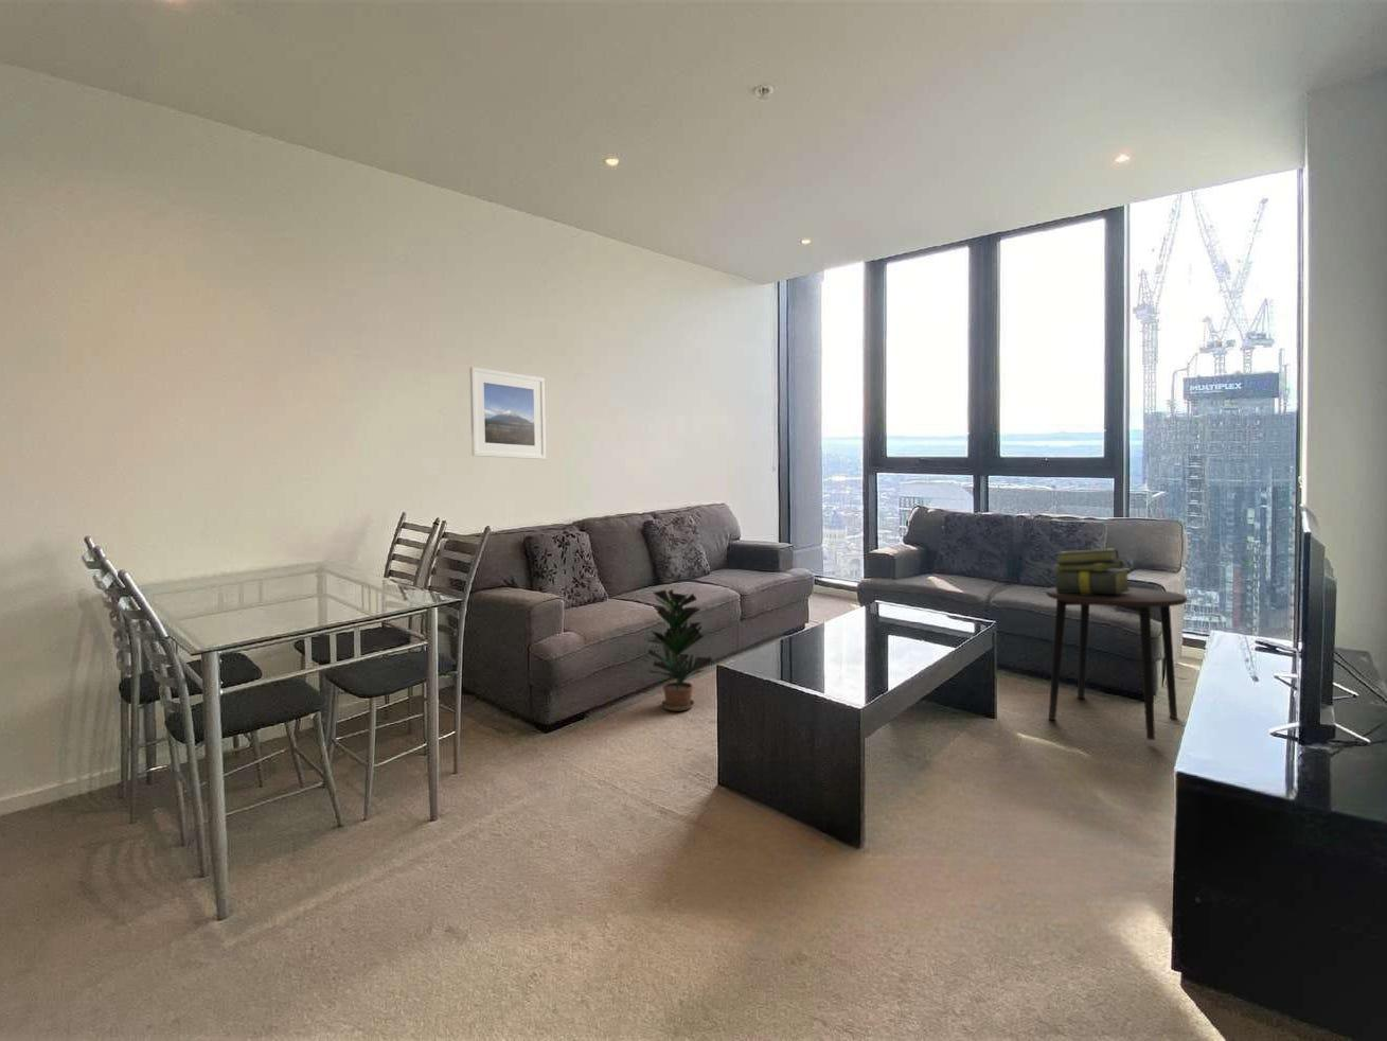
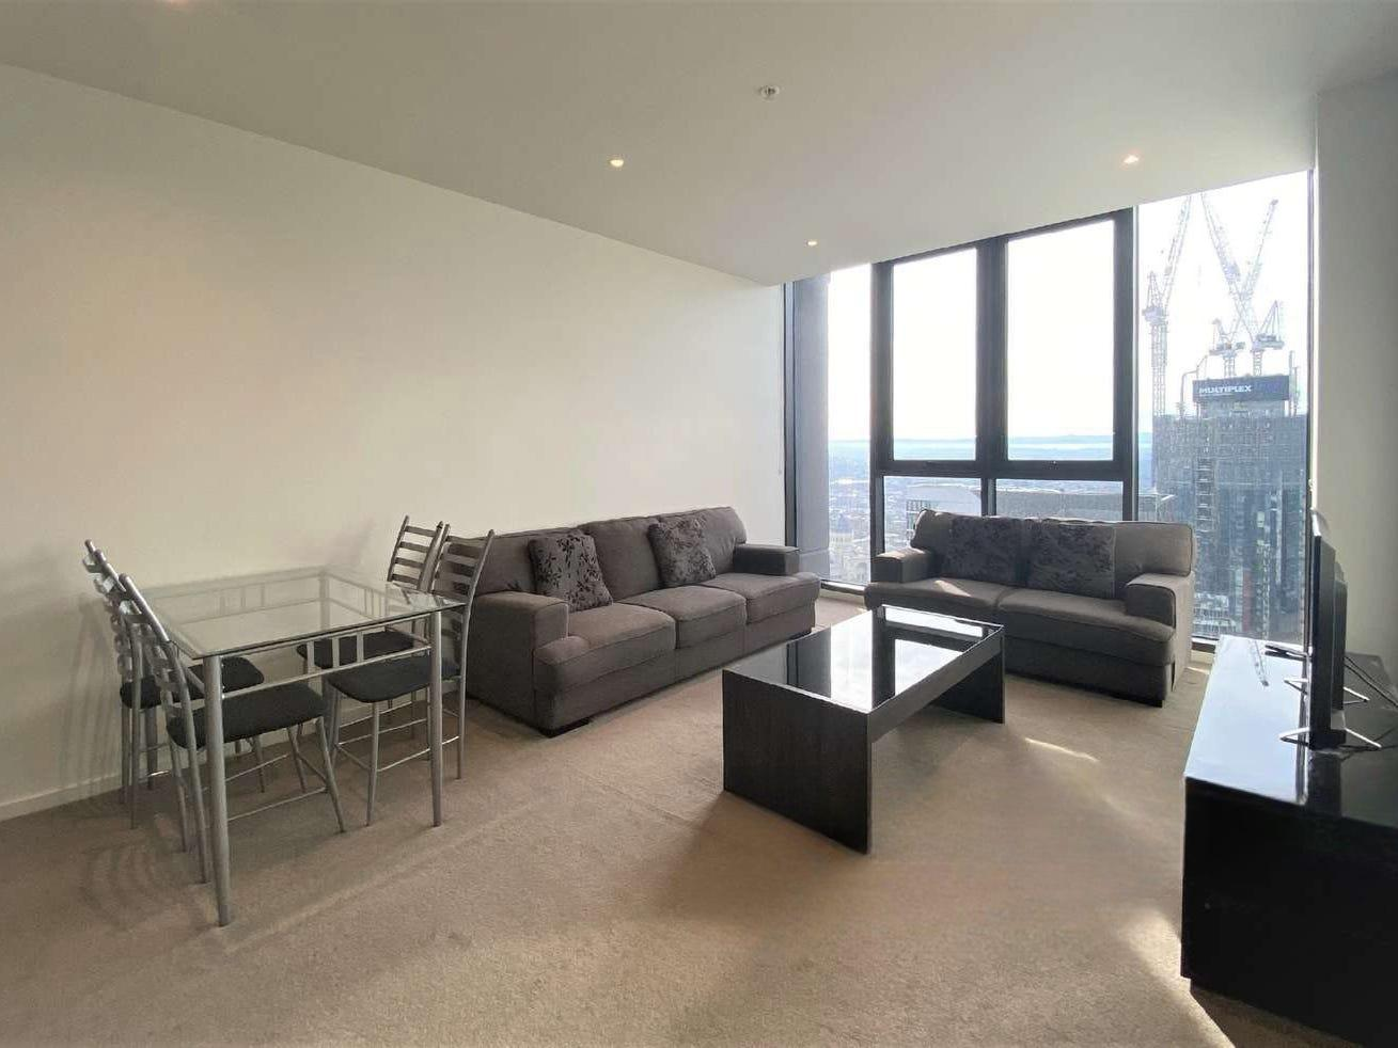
- potted plant (672, 647)
- side table (1086, 655)
- stack of books (1090, 570)
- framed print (508, 414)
